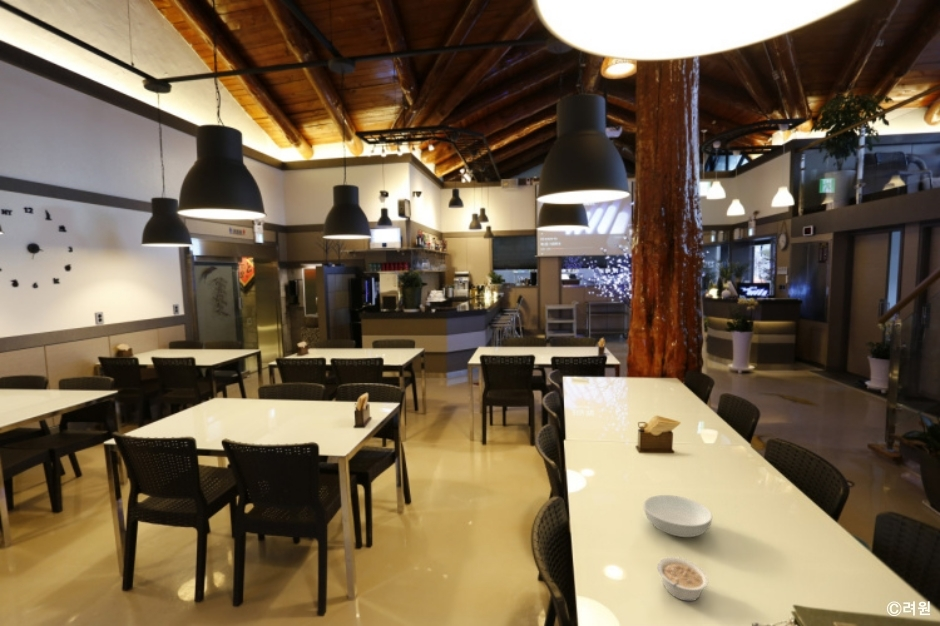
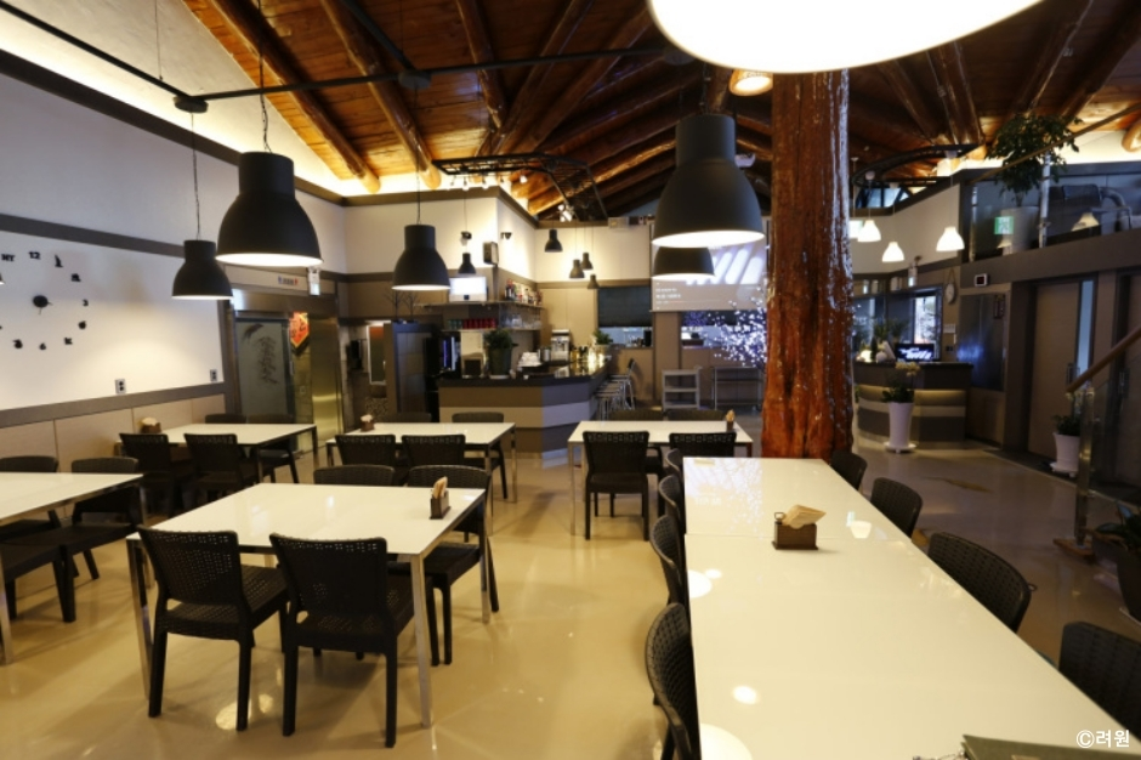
- legume (682, 580)
- serving bowl (676, 518)
